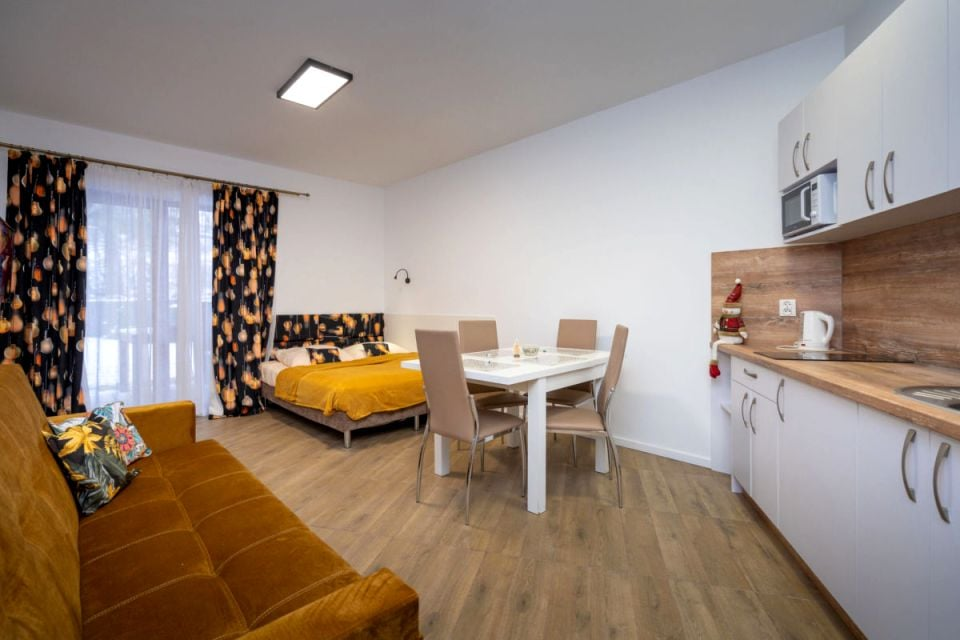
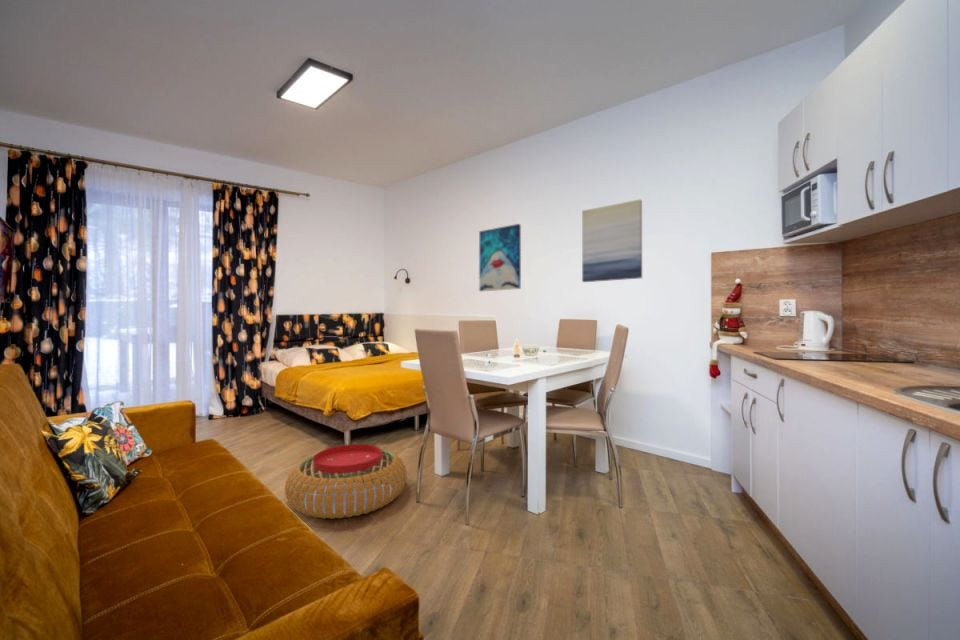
+ wall art (499, 259)
+ pouf (348, 475)
+ wall art (610, 242)
